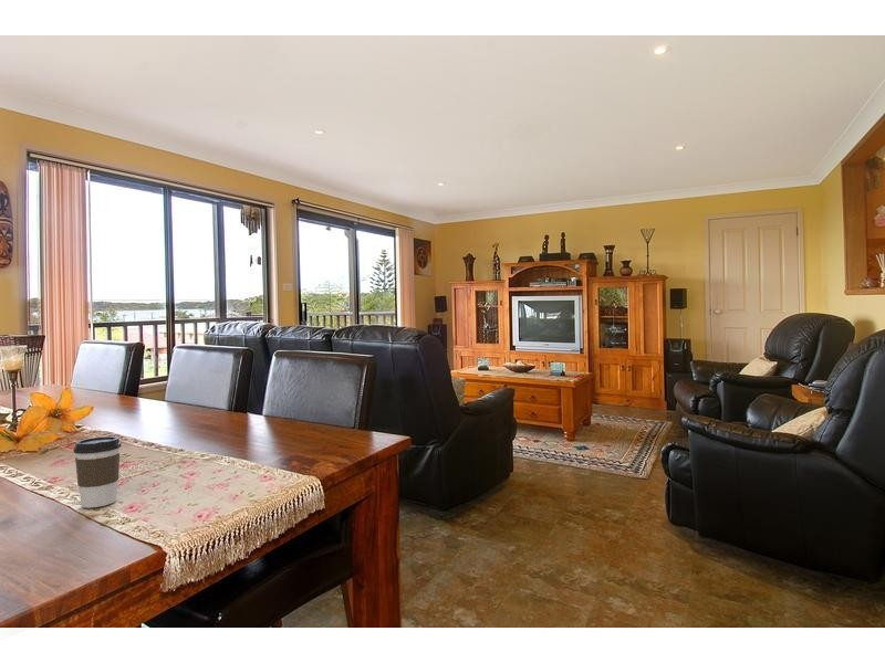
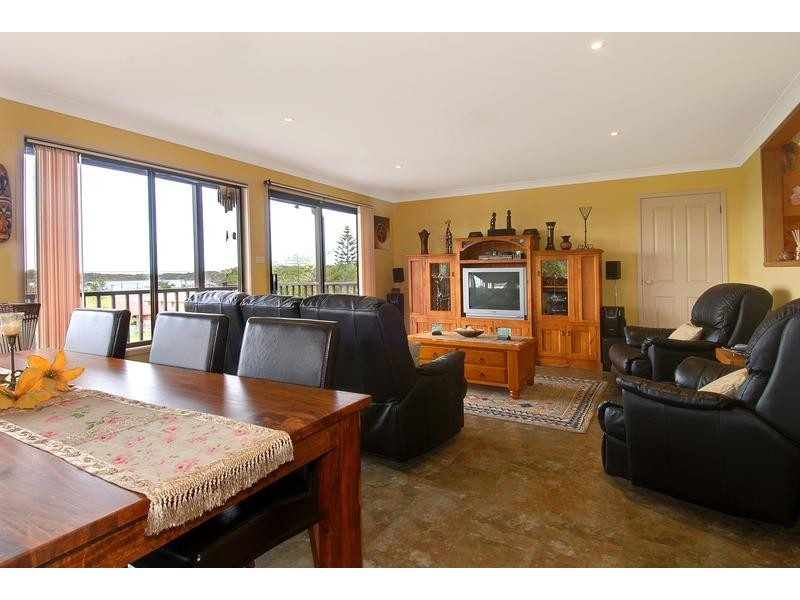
- coffee cup (97, 471)
